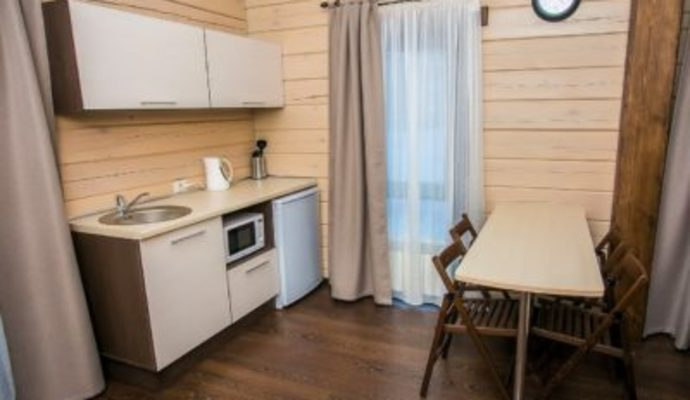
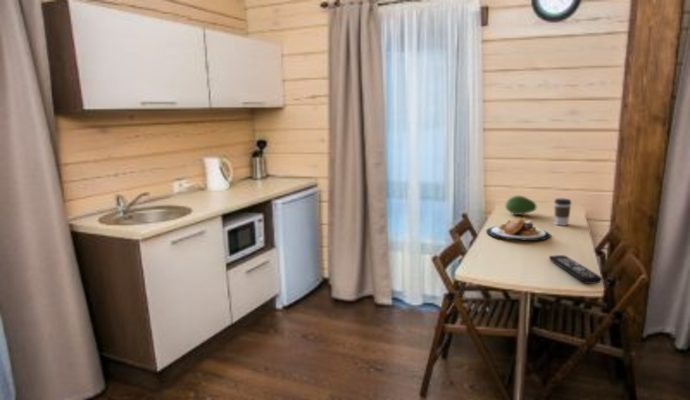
+ fruit (520, 205)
+ plate (517, 224)
+ coffee cup (562, 212)
+ remote control (573, 268)
